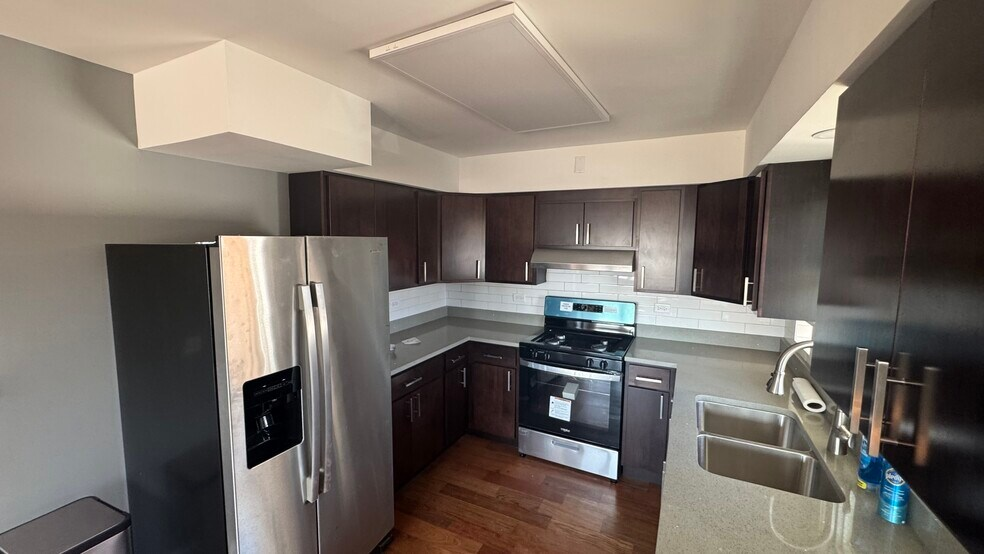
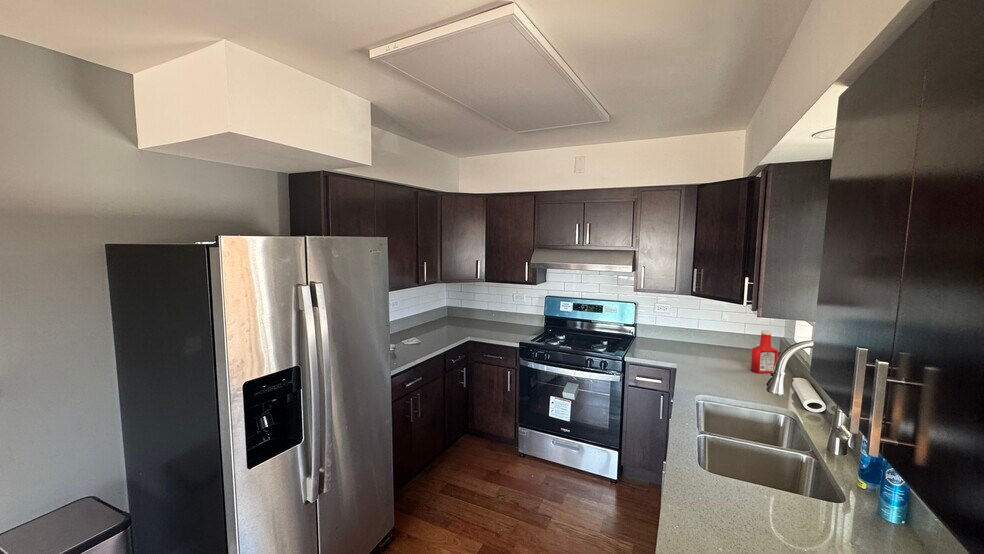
+ soap bottle (764, 351)
